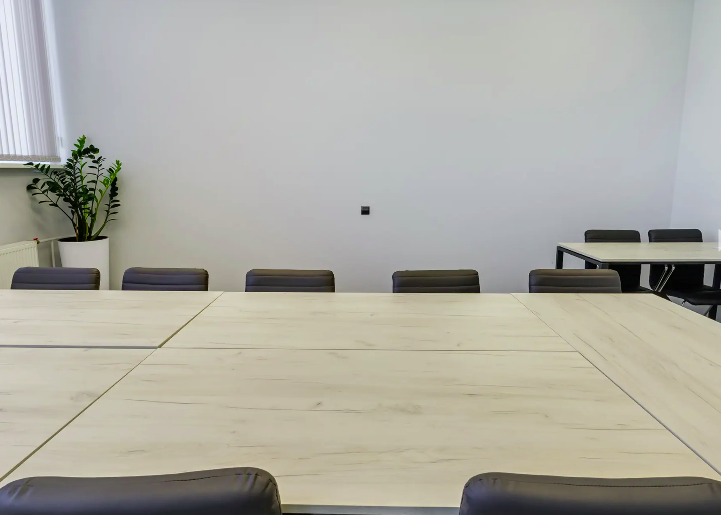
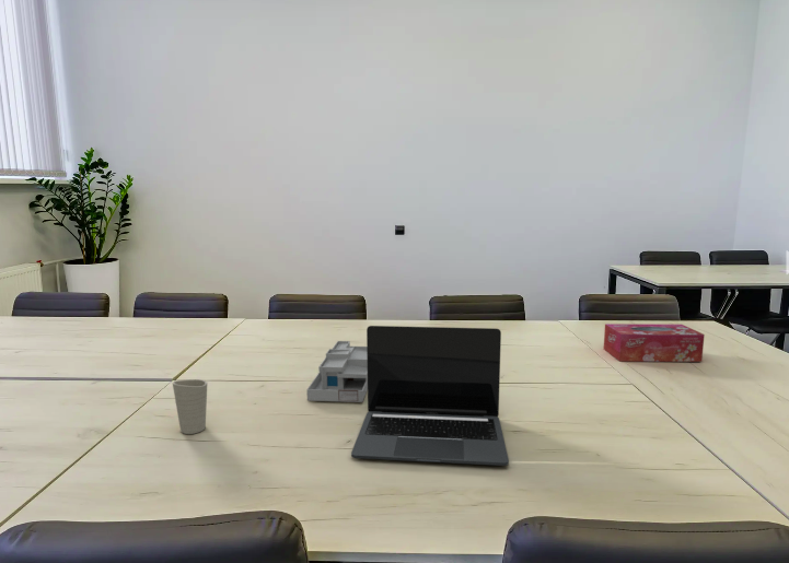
+ desk organizer (348, 362)
+ tissue box (651, 341)
+ cup (190, 404)
+ laptop (430, 389)
